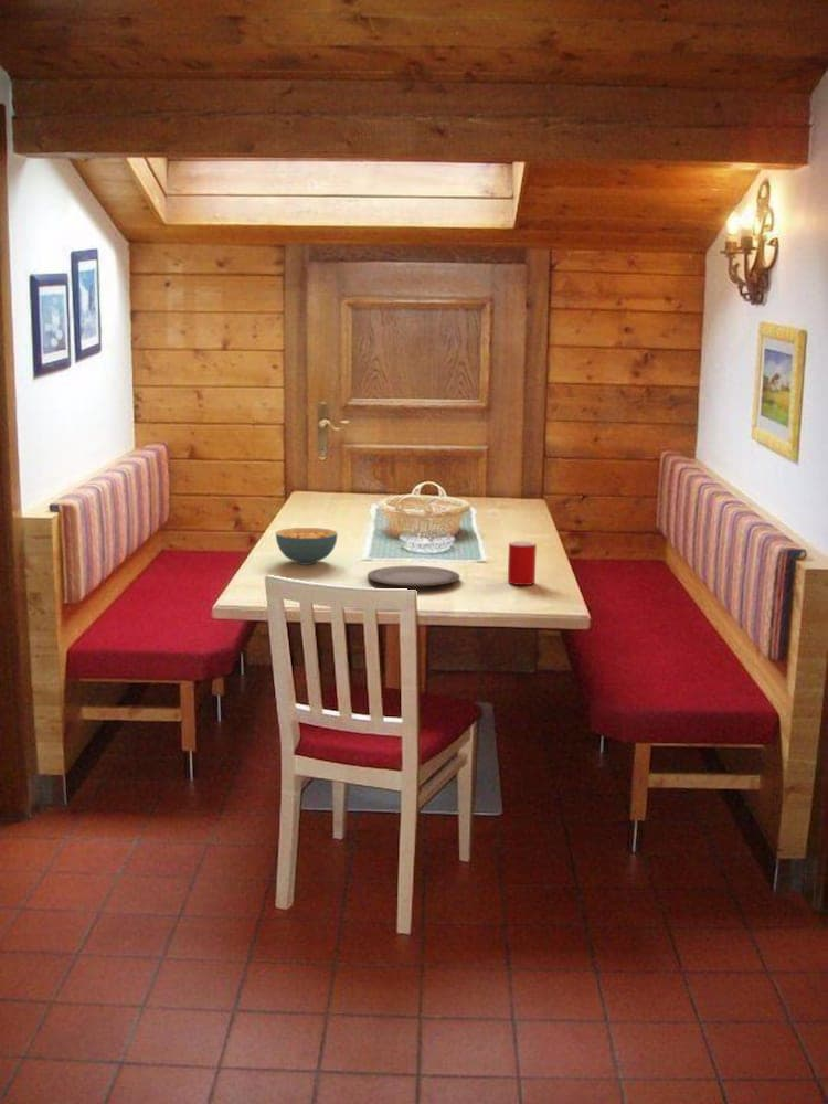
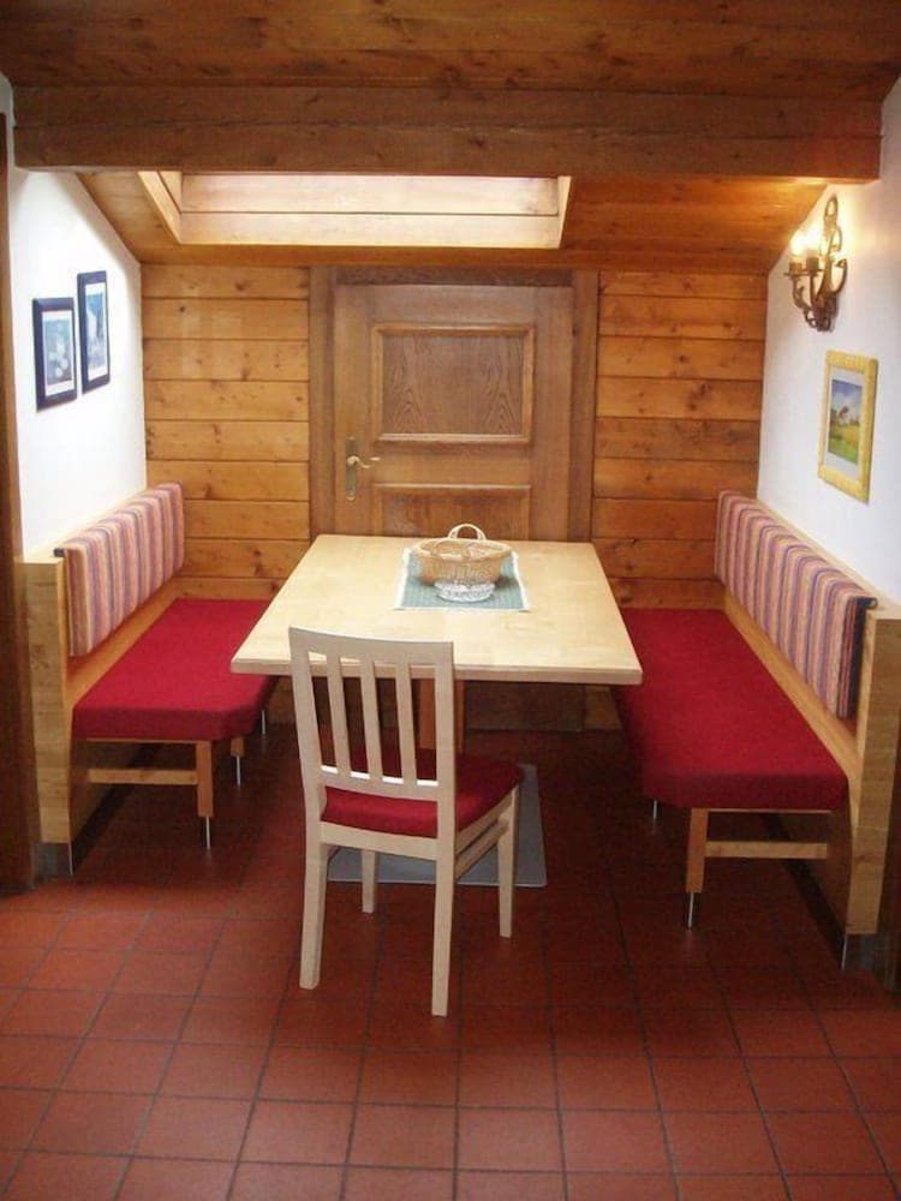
- cereal bowl (306, 548)
- cup (521, 561)
- plate (413, 577)
